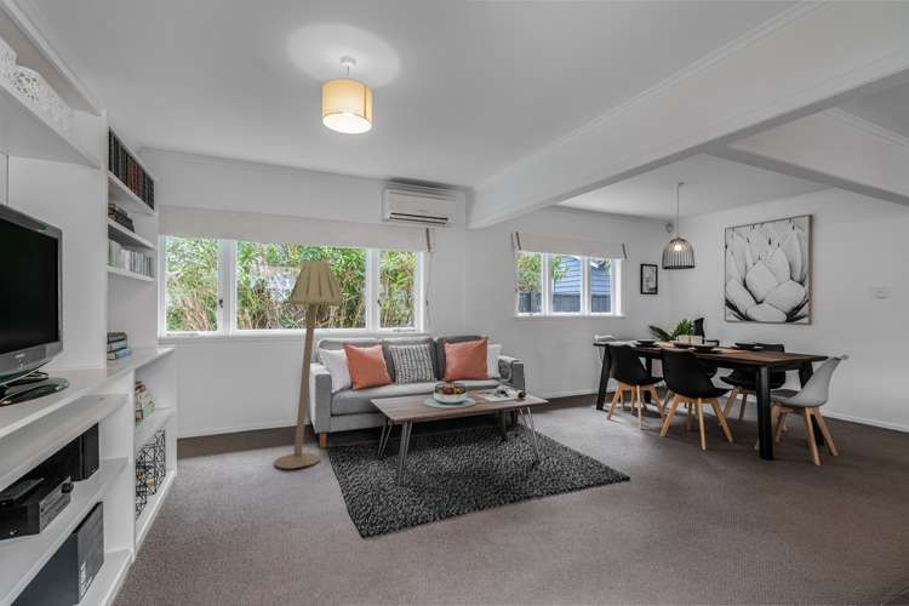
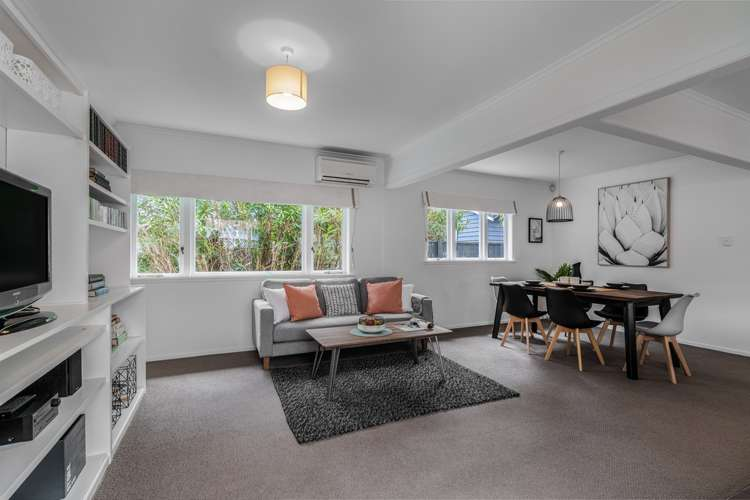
- floor lamp (309, 359)
